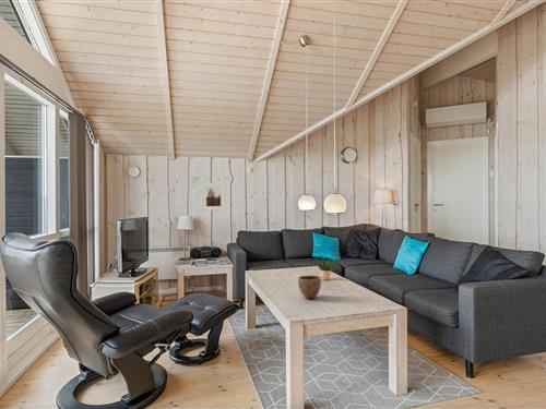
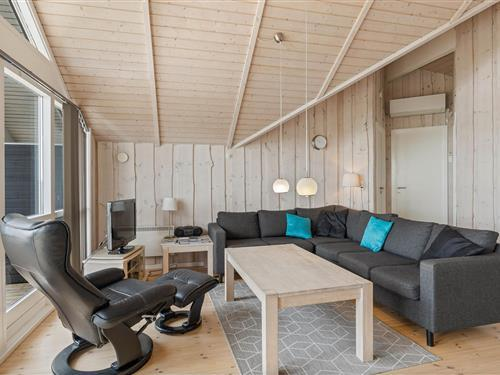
- decorative bowl (309, 287)
- potted plant (324, 264)
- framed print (213, 196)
